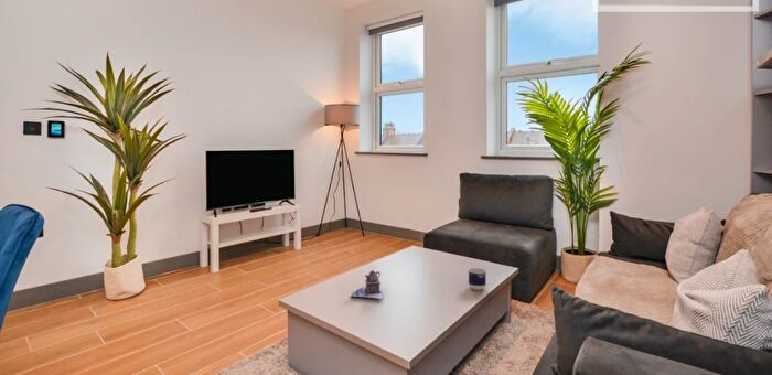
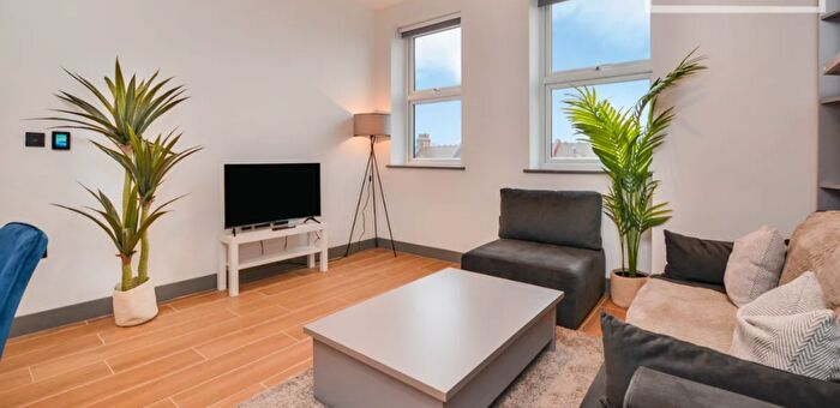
- cup (475, 279)
- teapot (371, 281)
